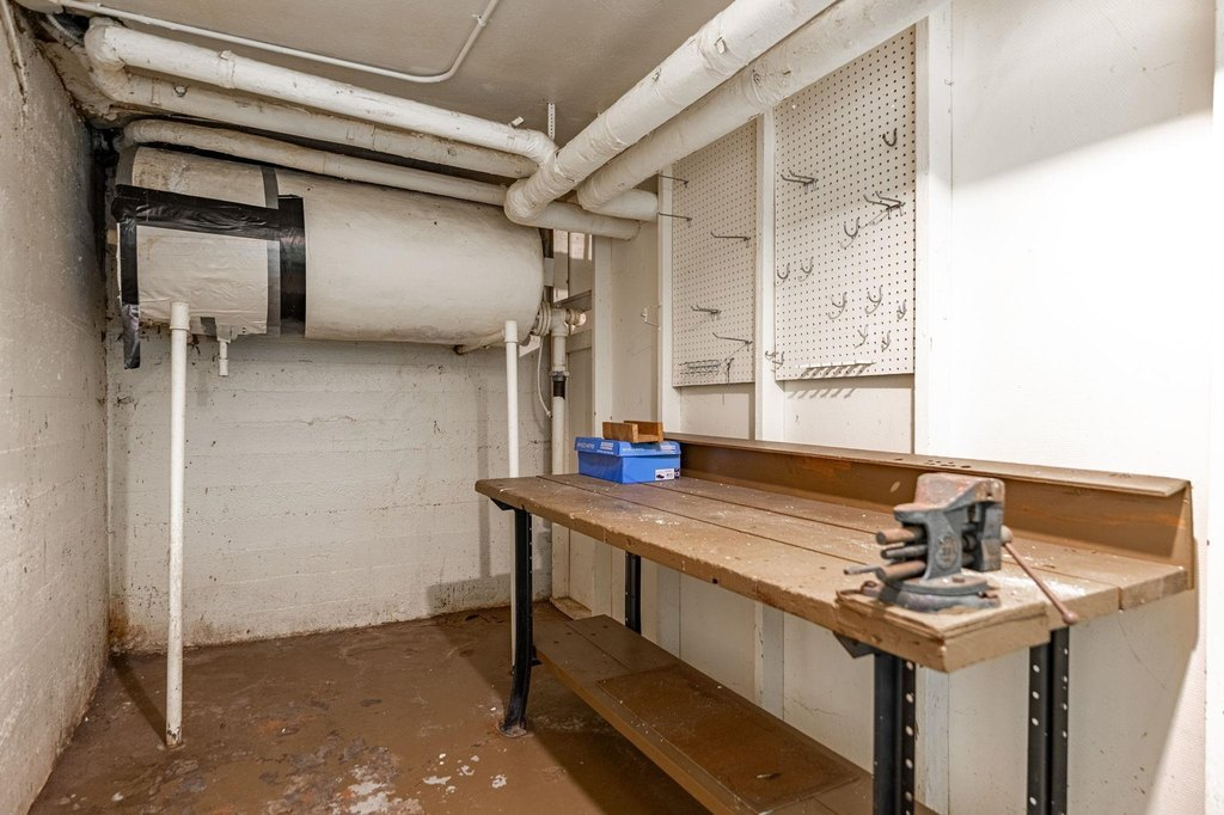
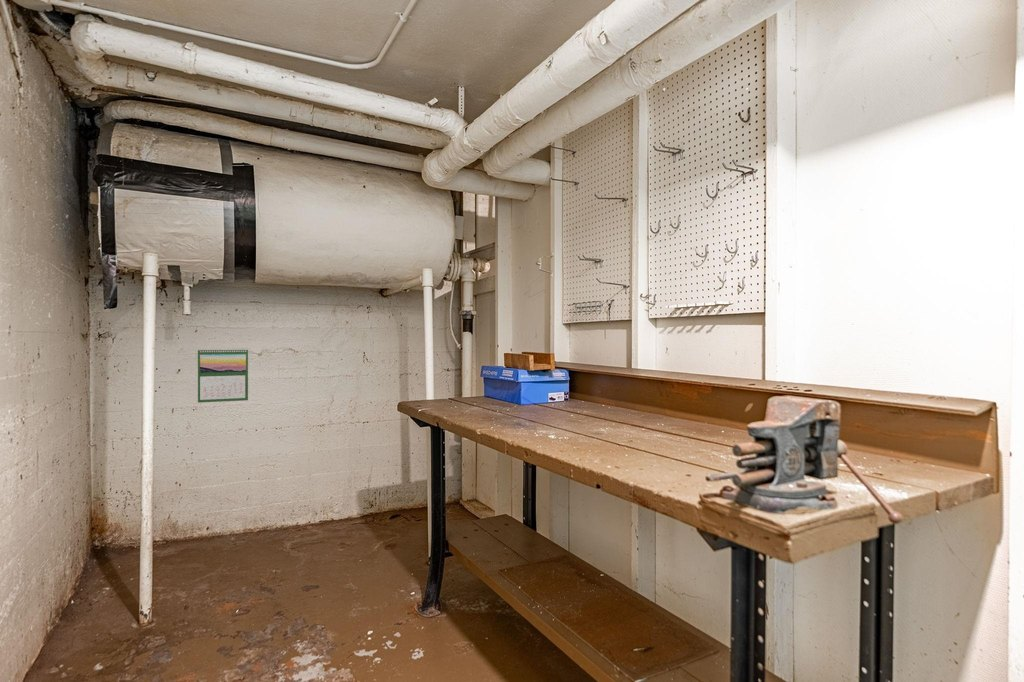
+ calendar (223, 374)
